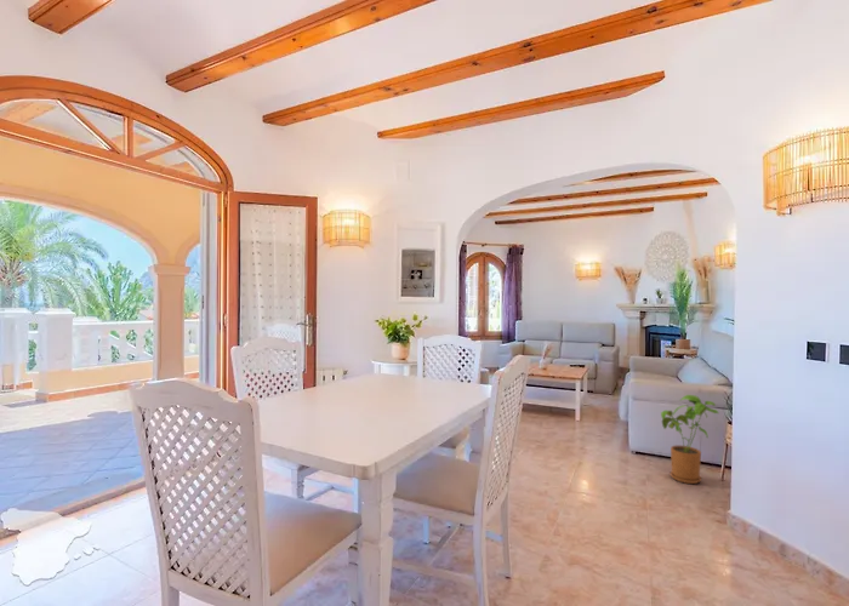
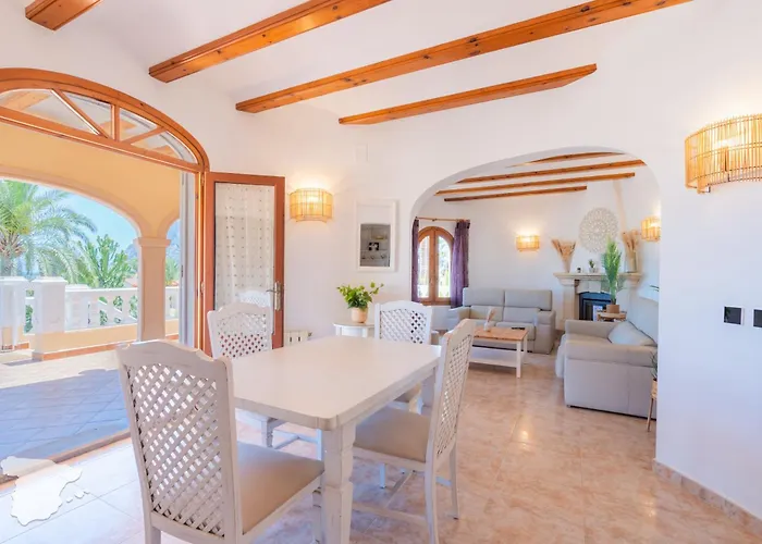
- house plant (684, 438)
